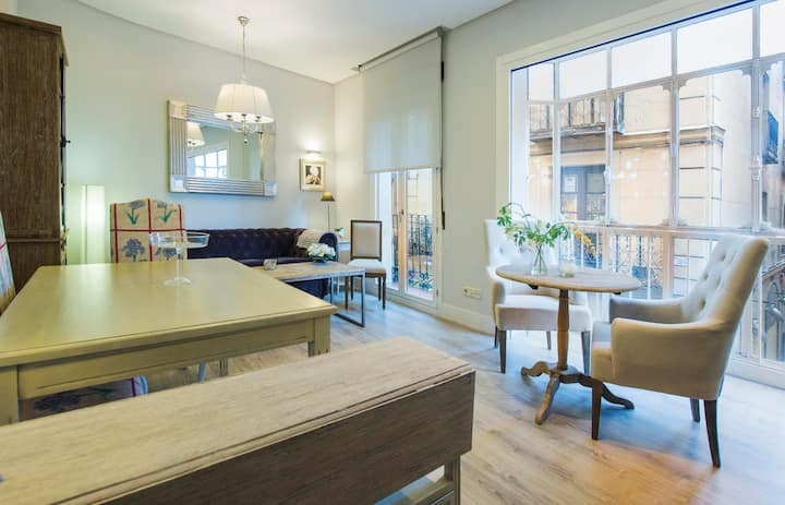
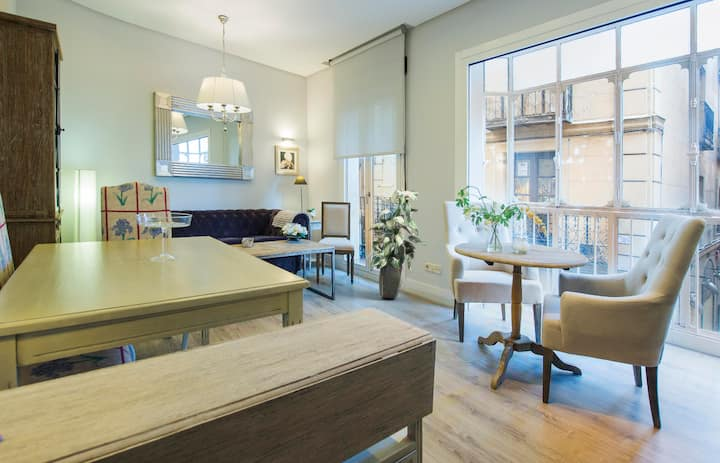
+ indoor plant (392, 240)
